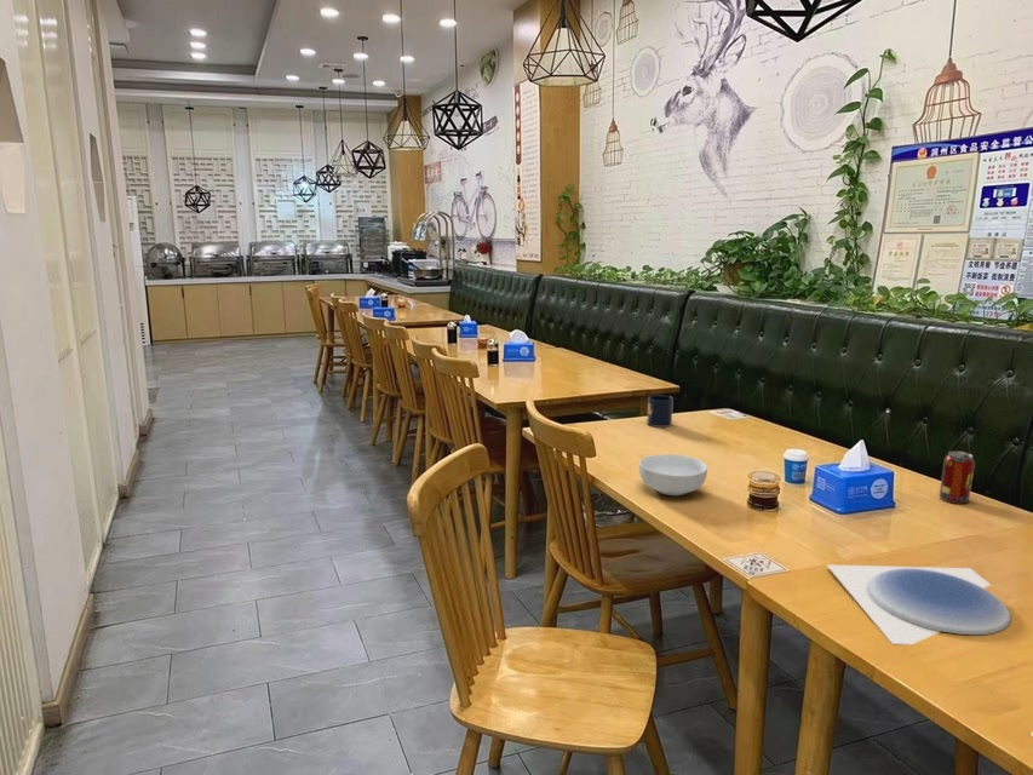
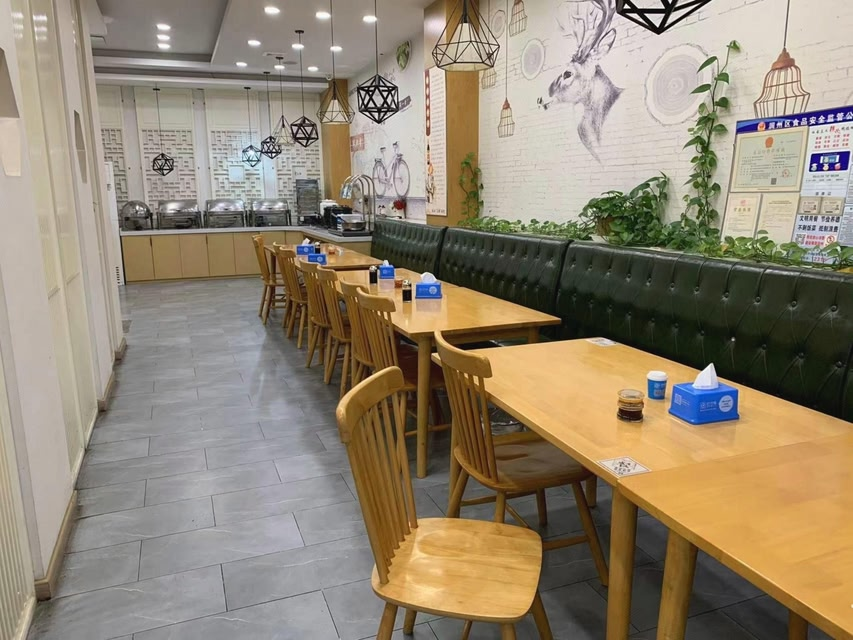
- cereal bowl (672, 476)
- beverage can (957, 477)
- plate (936, 595)
- mug (659, 409)
